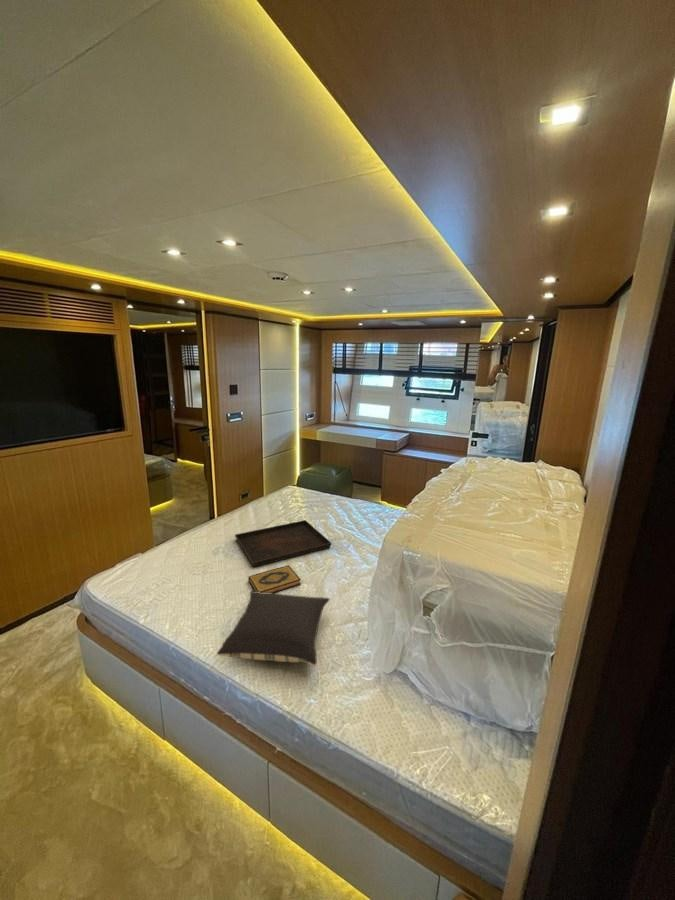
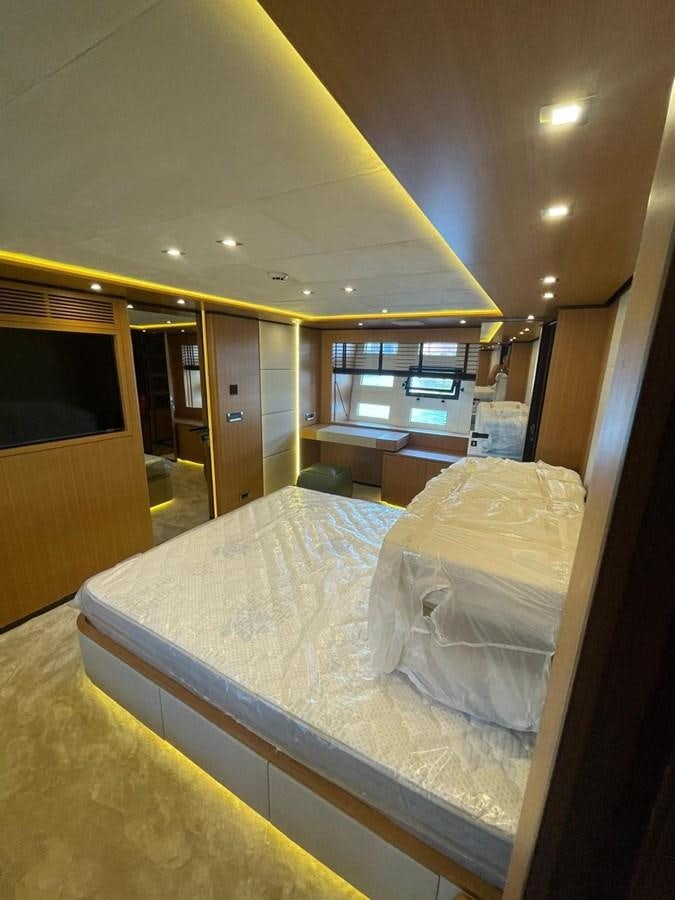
- pillow (279, 623)
- serving tray (282, 541)
- hardback book (274, 580)
